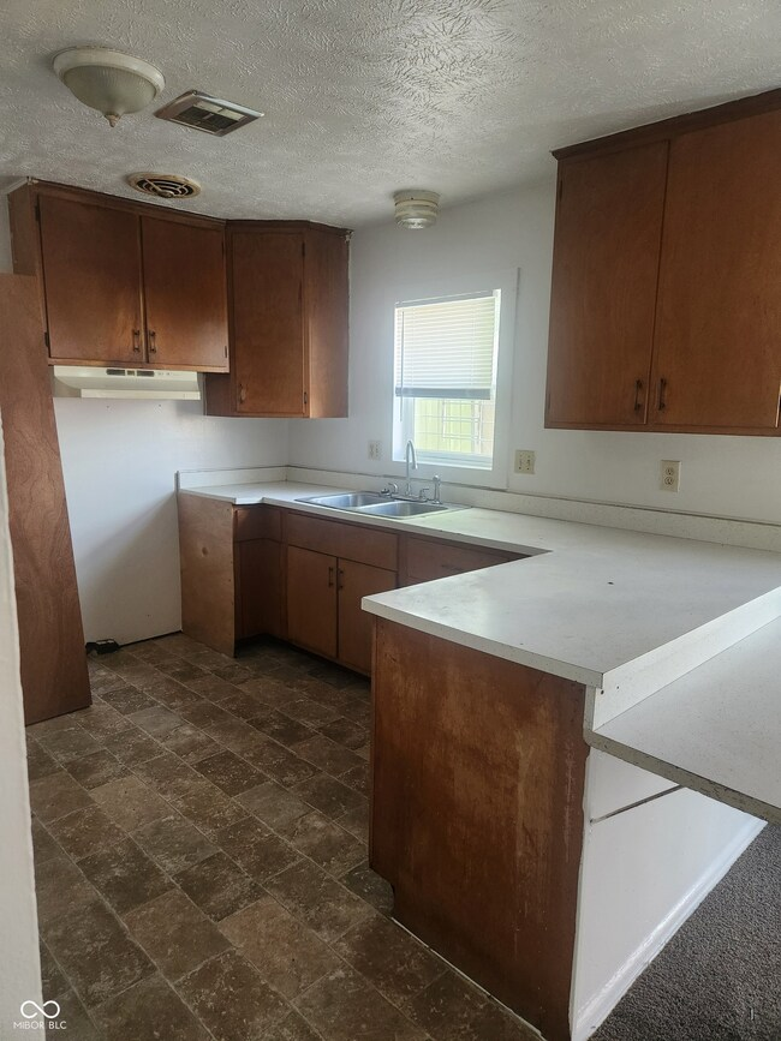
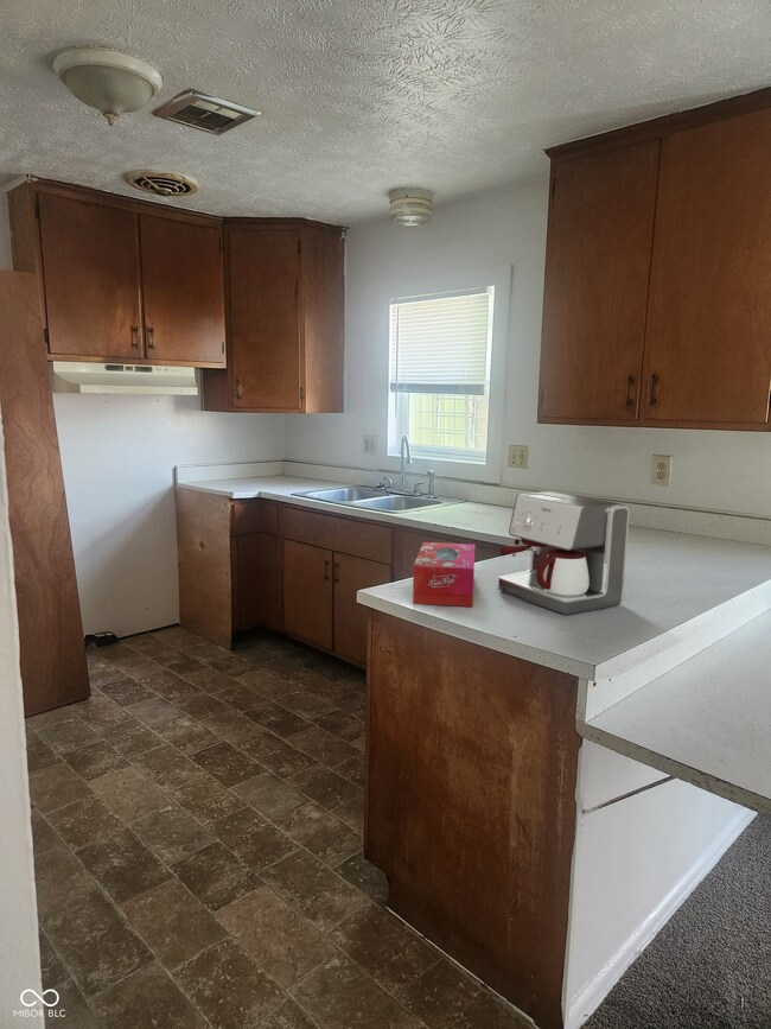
+ tissue box (445, 571)
+ coffee maker (560, 547)
